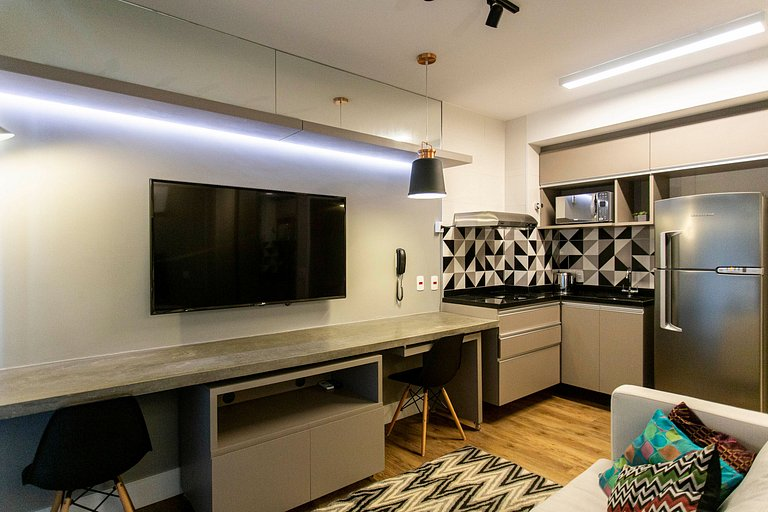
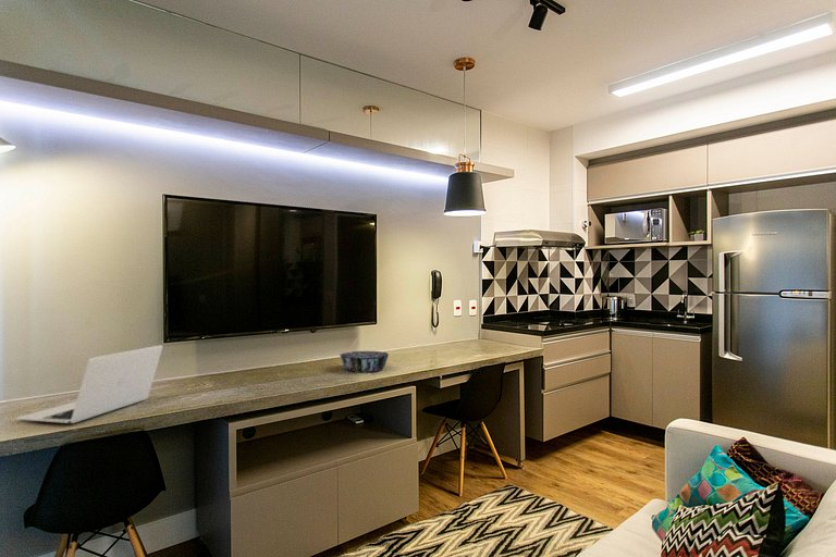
+ laptop (94, 380)
+ decorative bowl (364, 361)
